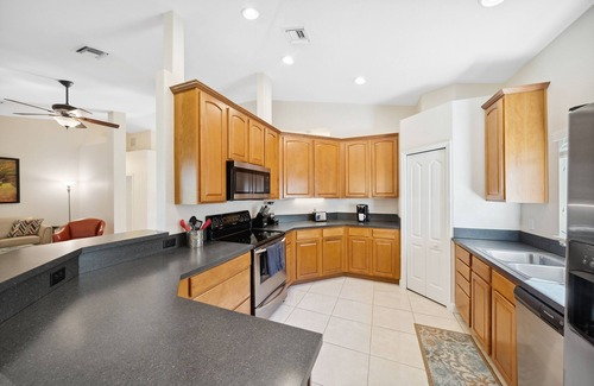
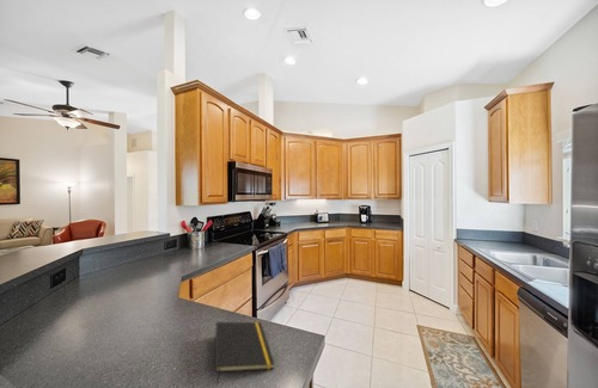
+ notepad (242, 343)
